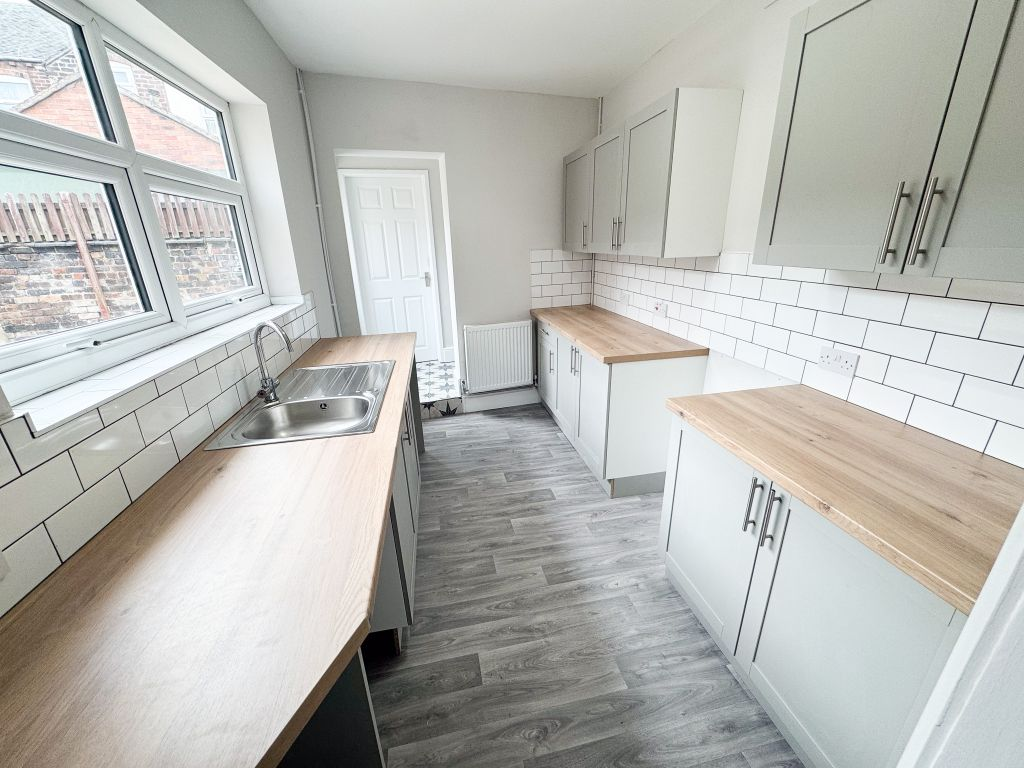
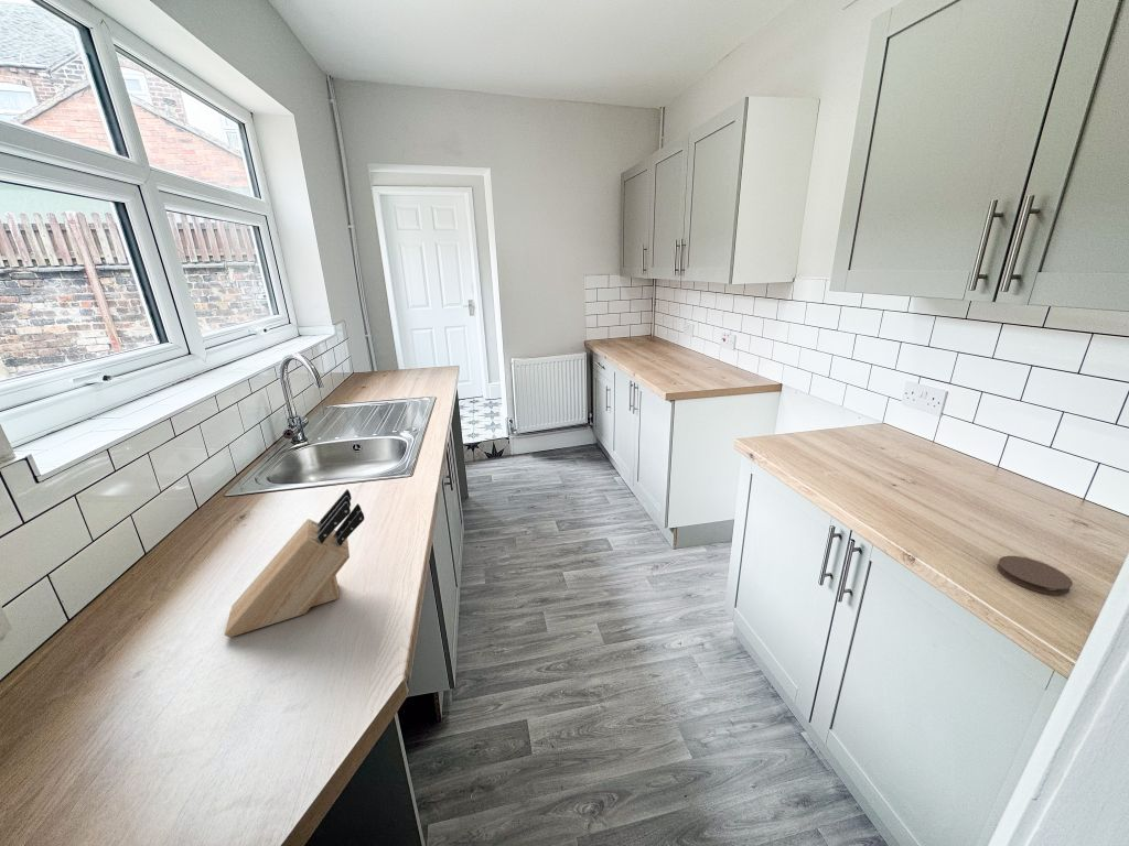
+ coaster (1033, 574)
+ knife block (295, 555)
